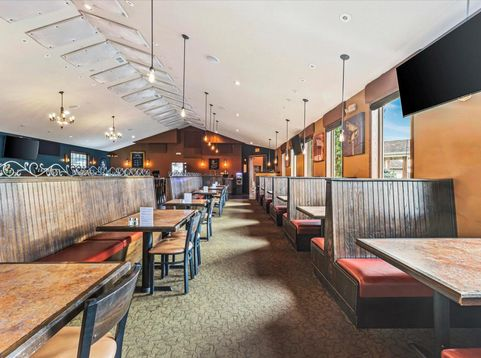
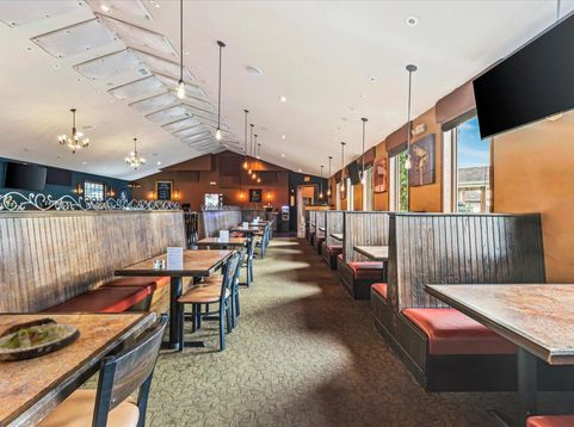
+ salad plate (37, 335)
